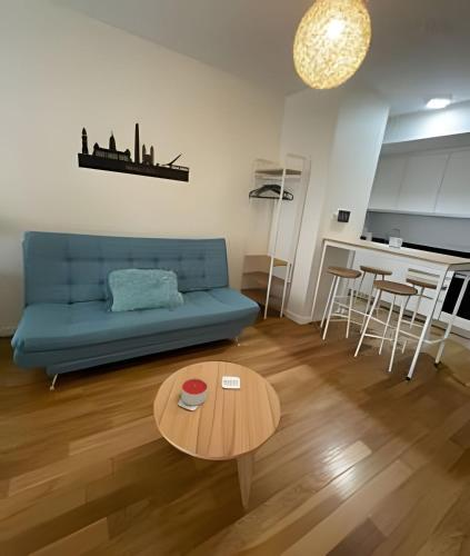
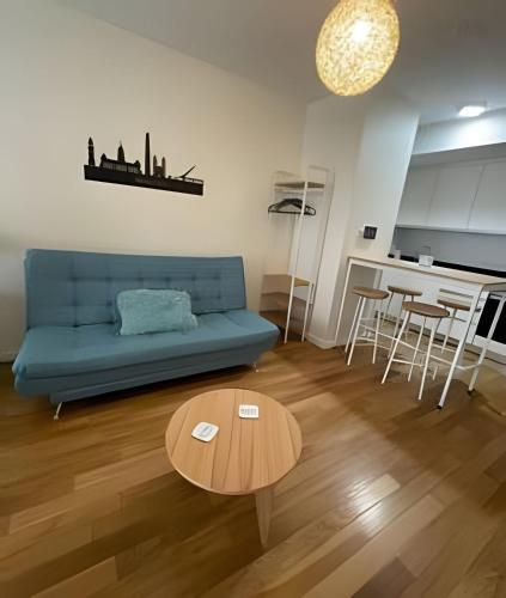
- candle (193, 390)
